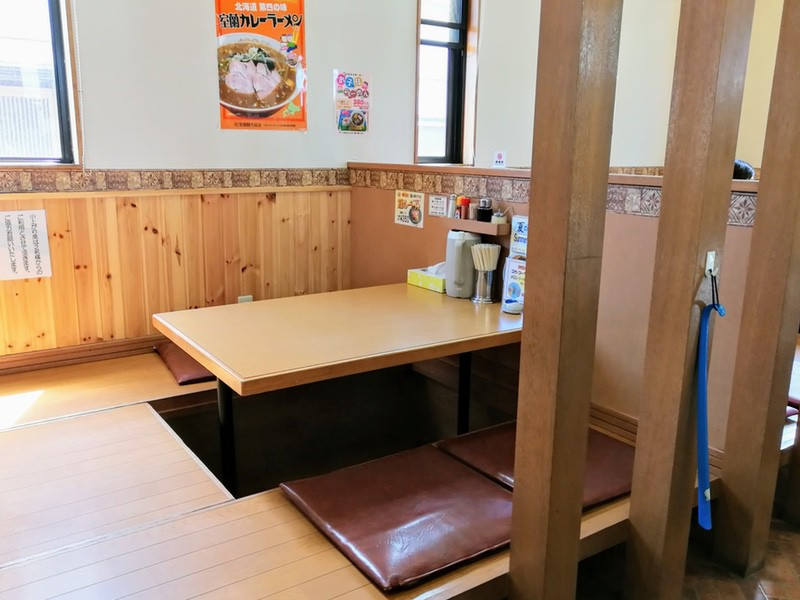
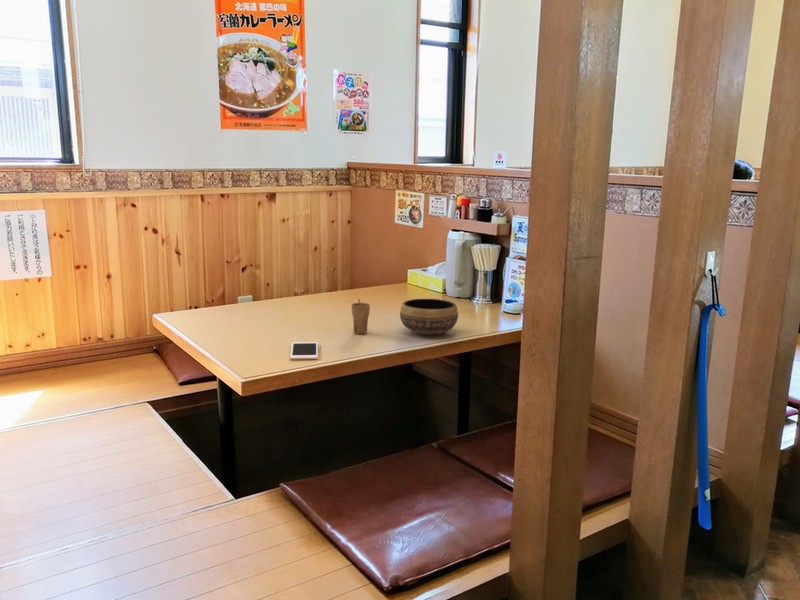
+ cell phone (304, 350)
+ bowl (428, 317)
+ cup (360, 315)
